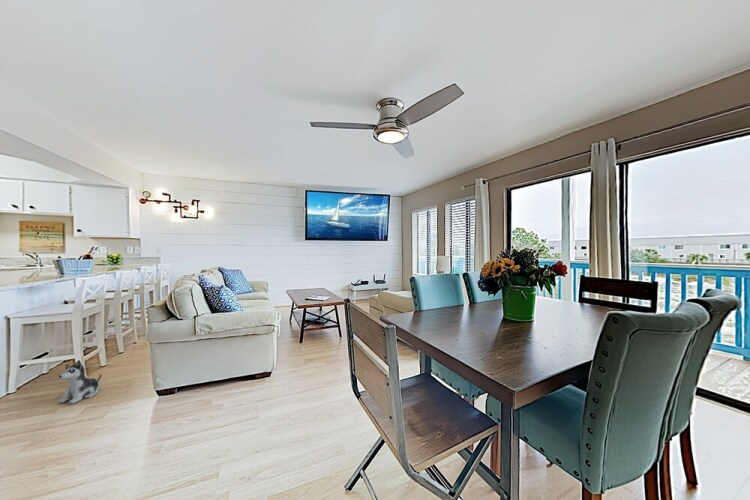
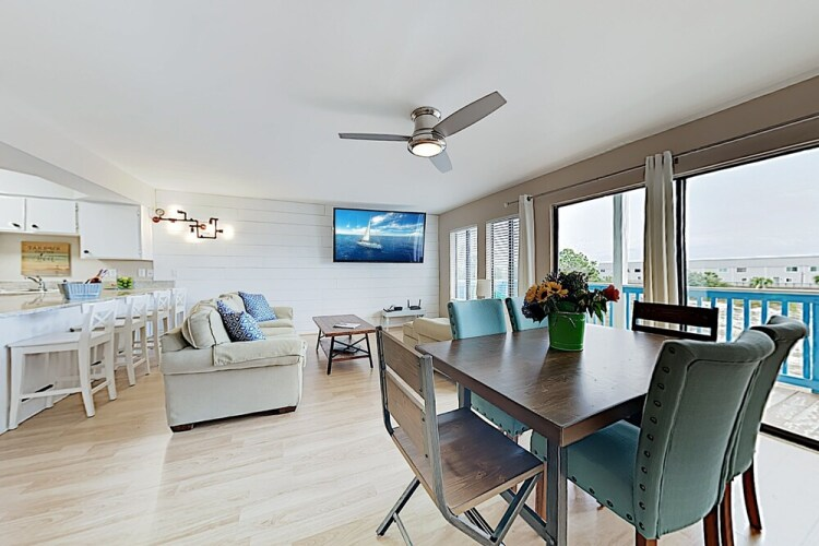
- plush toy (82, 376)
